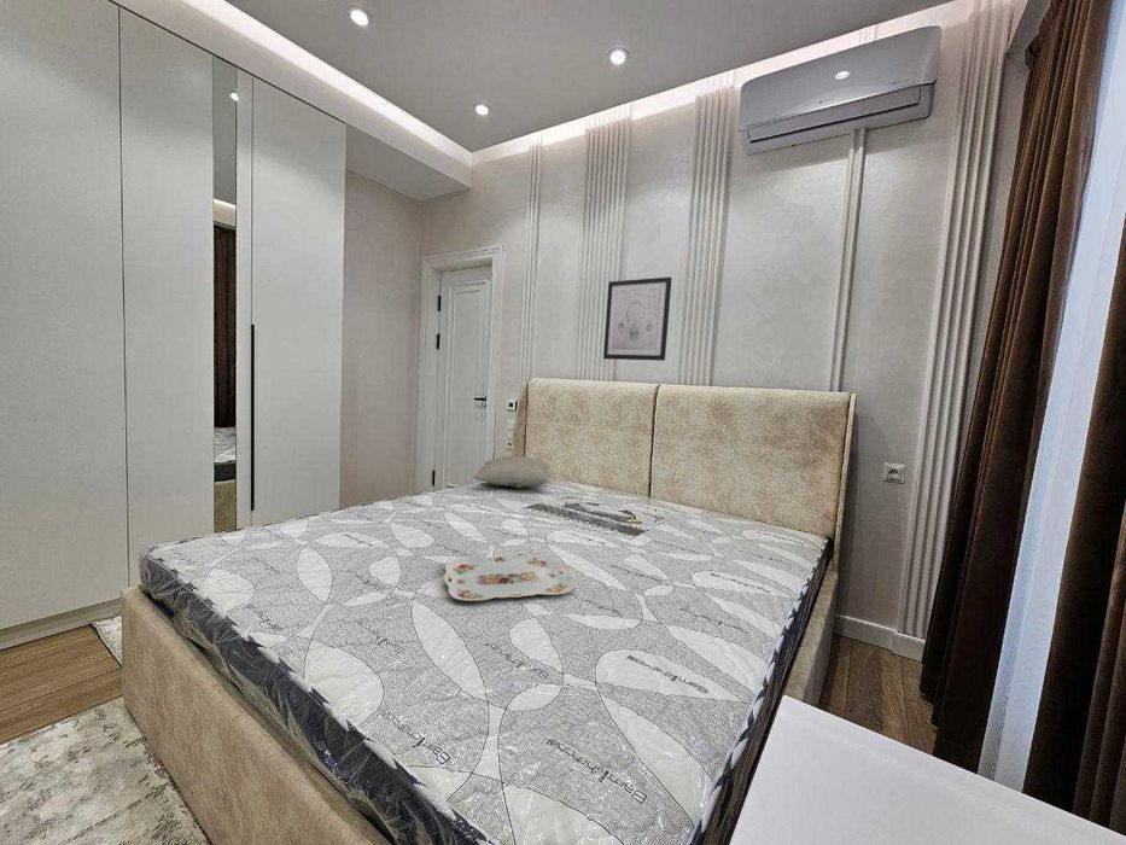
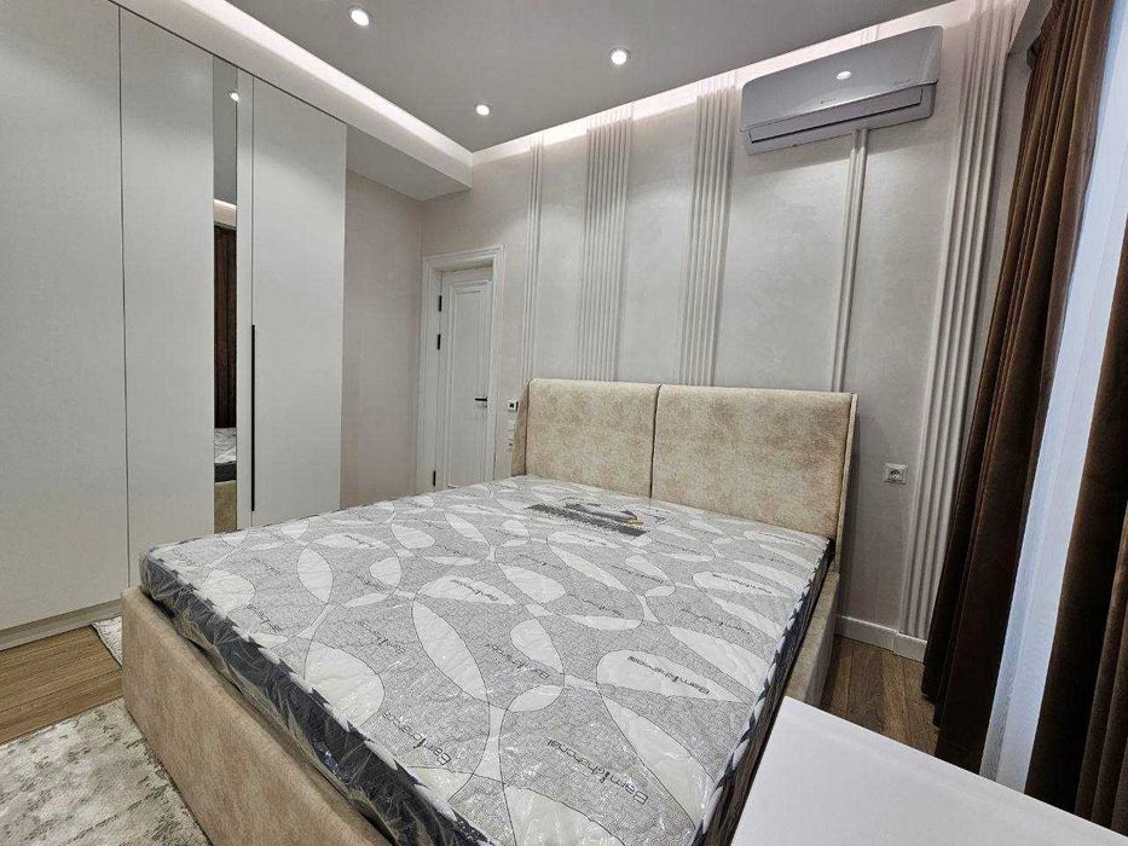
- pillow (514, 471)
- serving tray (507, 576)
- wall art (636, 320)
